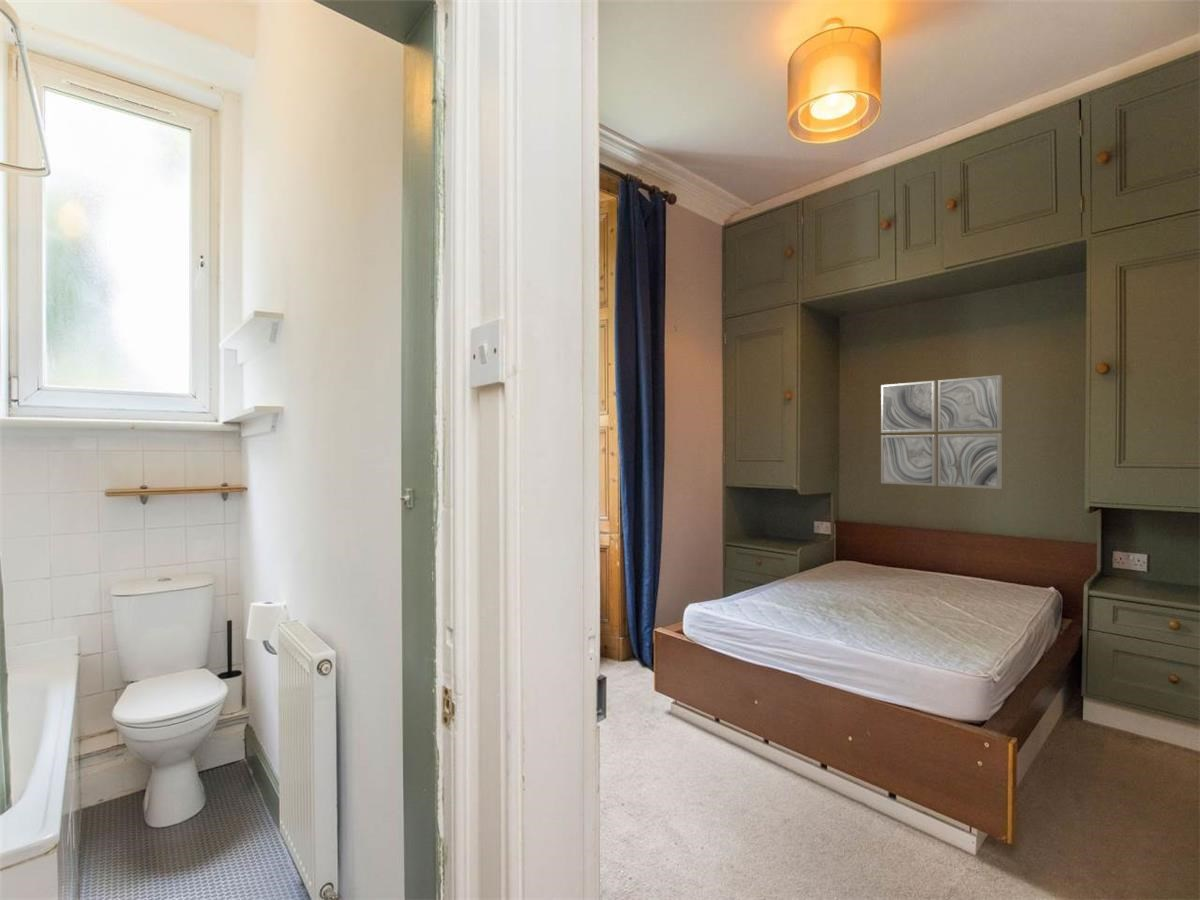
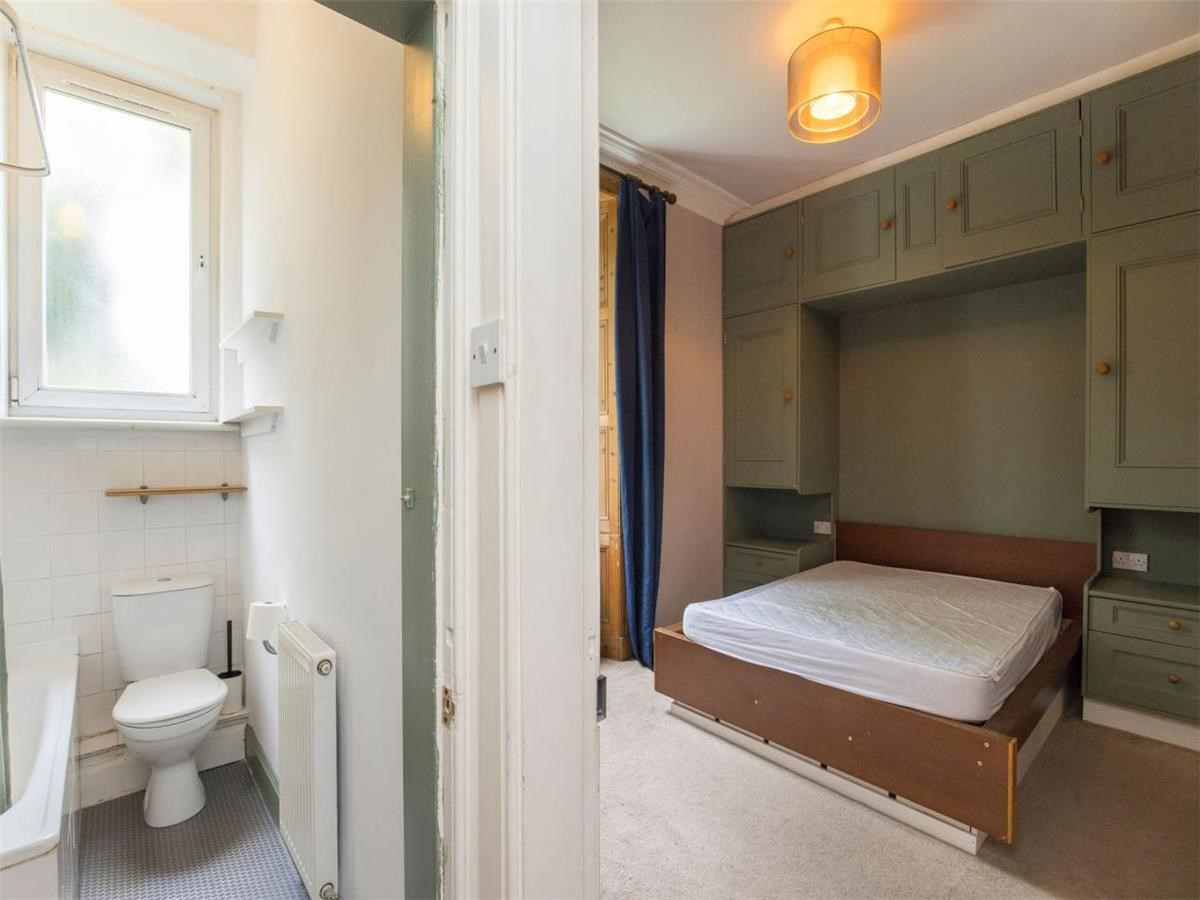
- wall art (938, 431)
